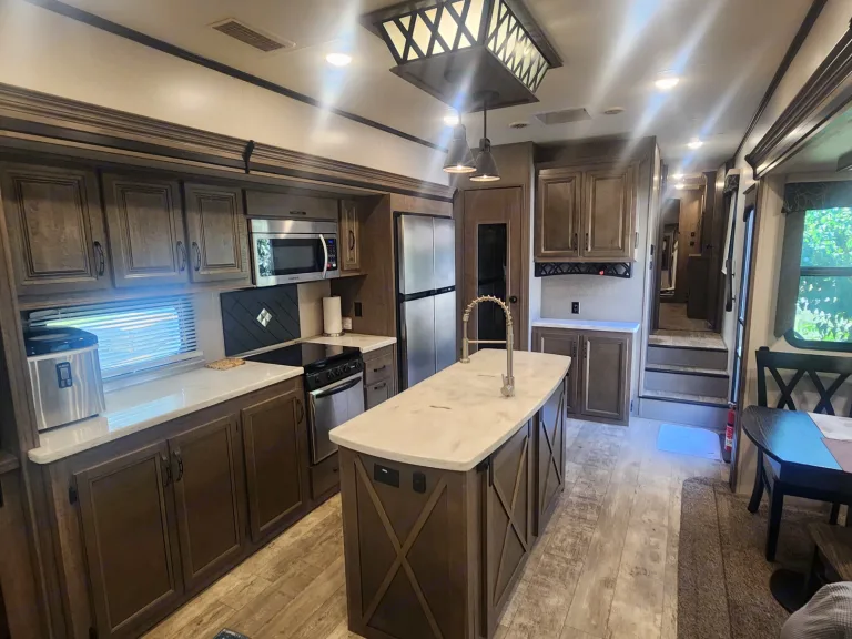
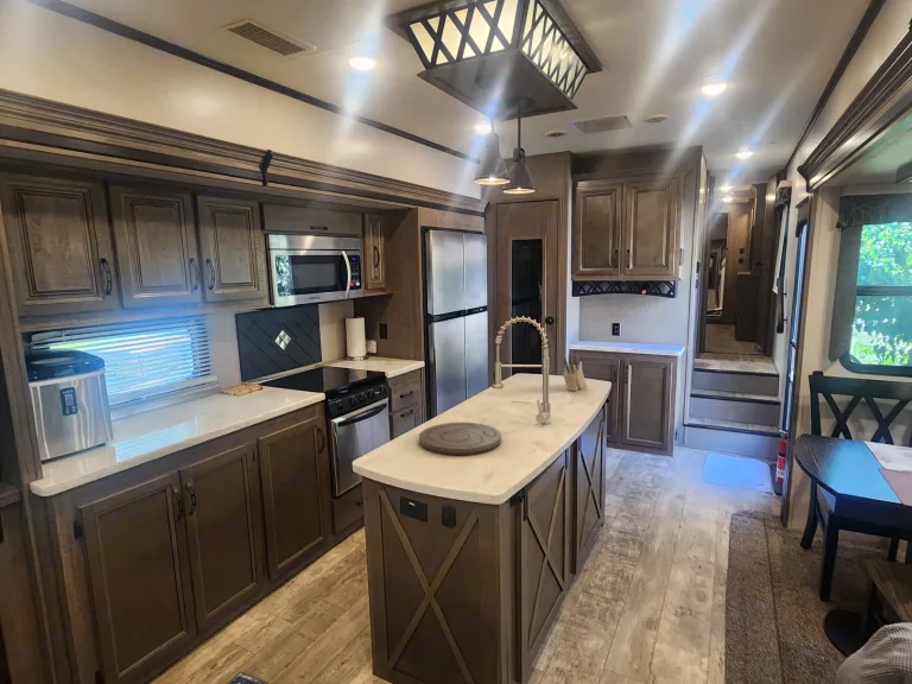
+ cutting board (460, 437)
+ knife block (574, 372)
